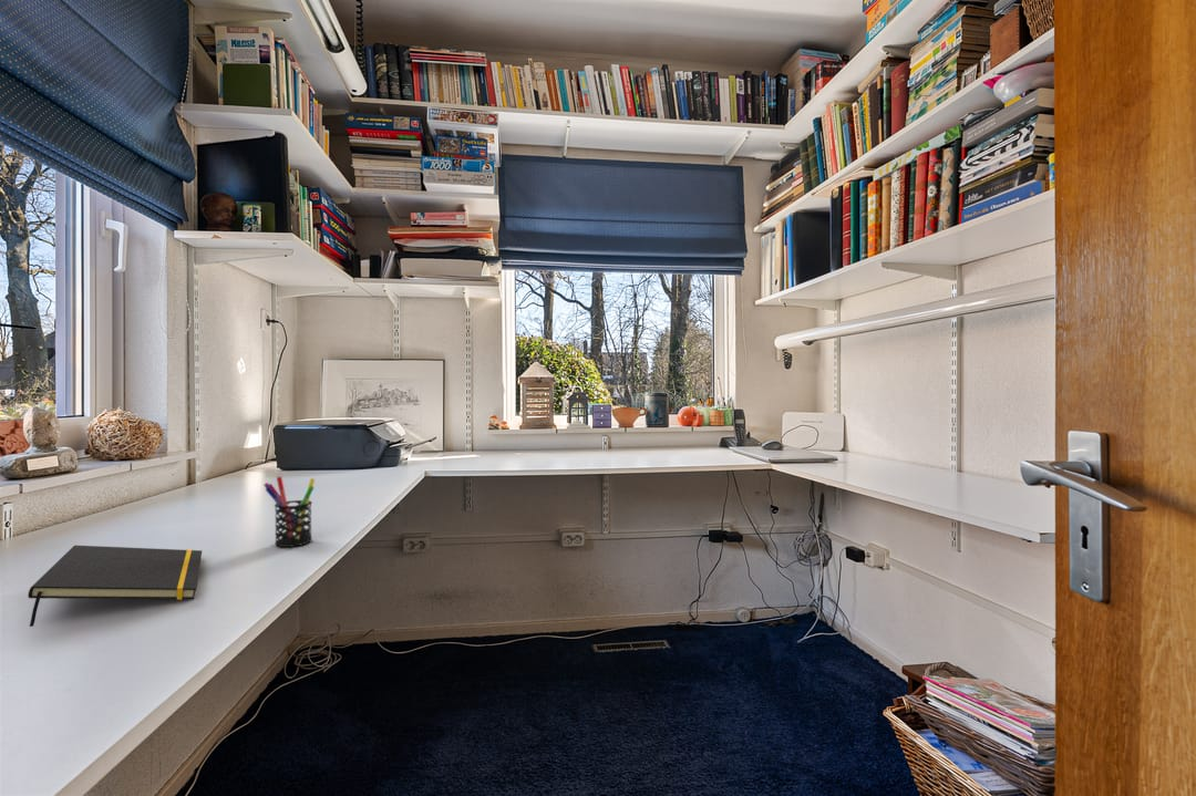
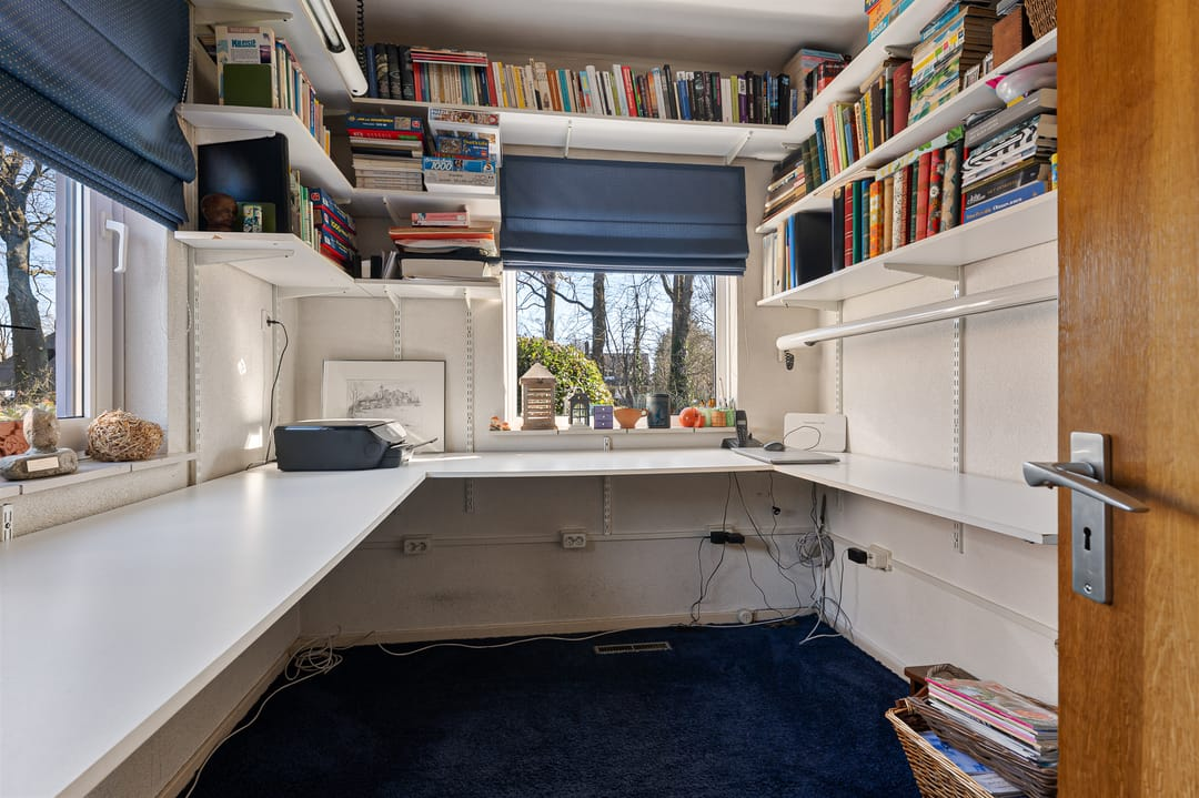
- pen holder (295, 508)
- notepad (130, 570)
